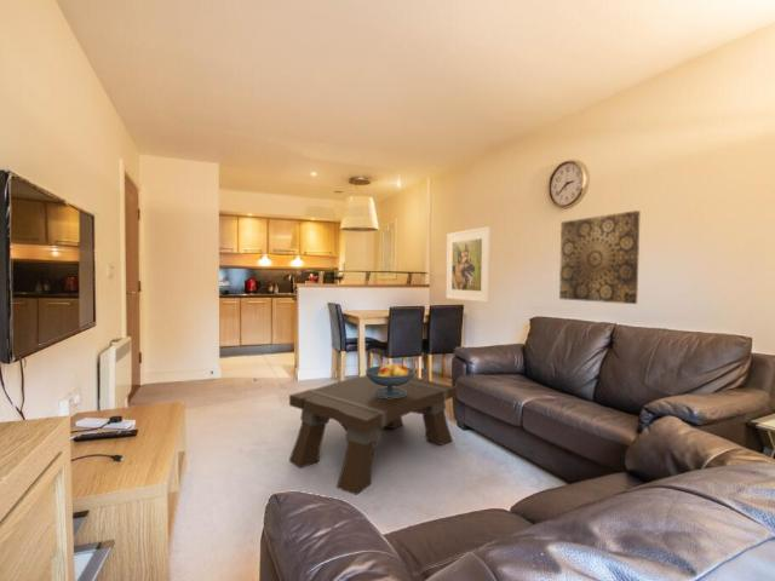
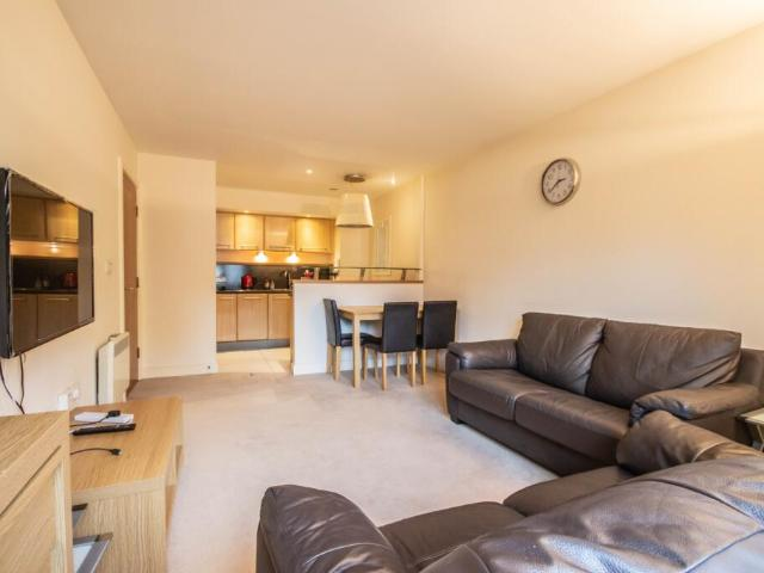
- wall art (596, 259)
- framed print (466, 265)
- coffee table (375, 420)
- fruit bowl (390, 376)
